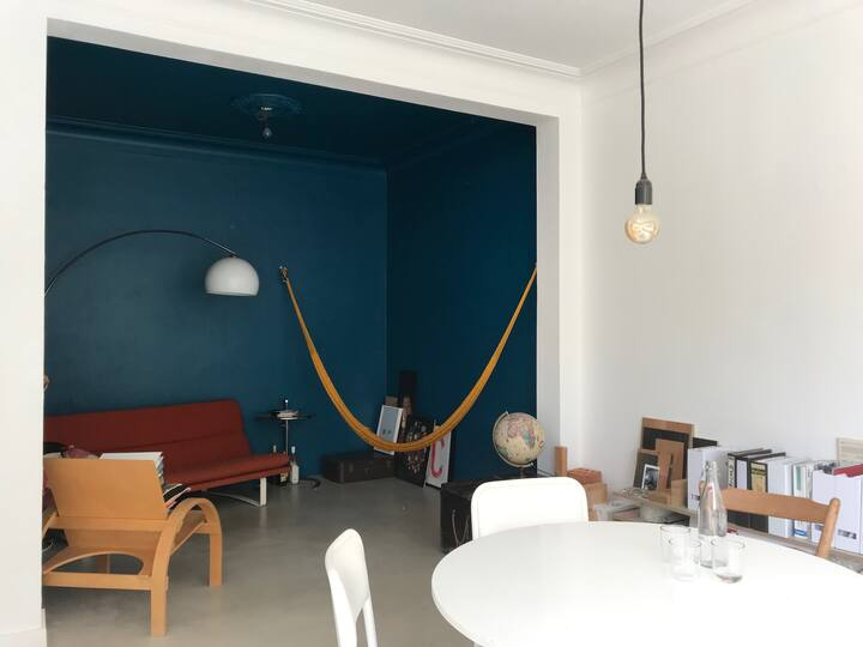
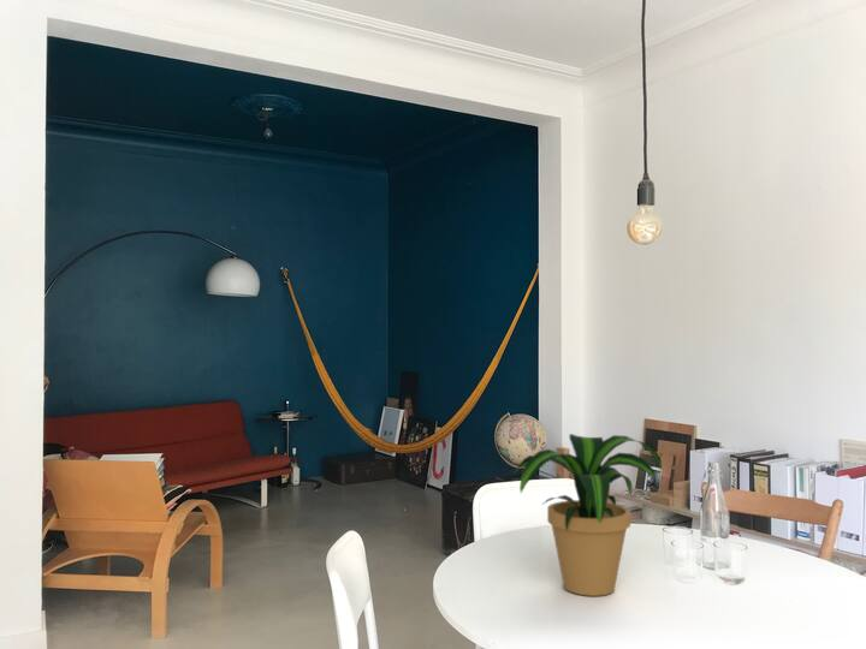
+ potted plant (589, 512)
